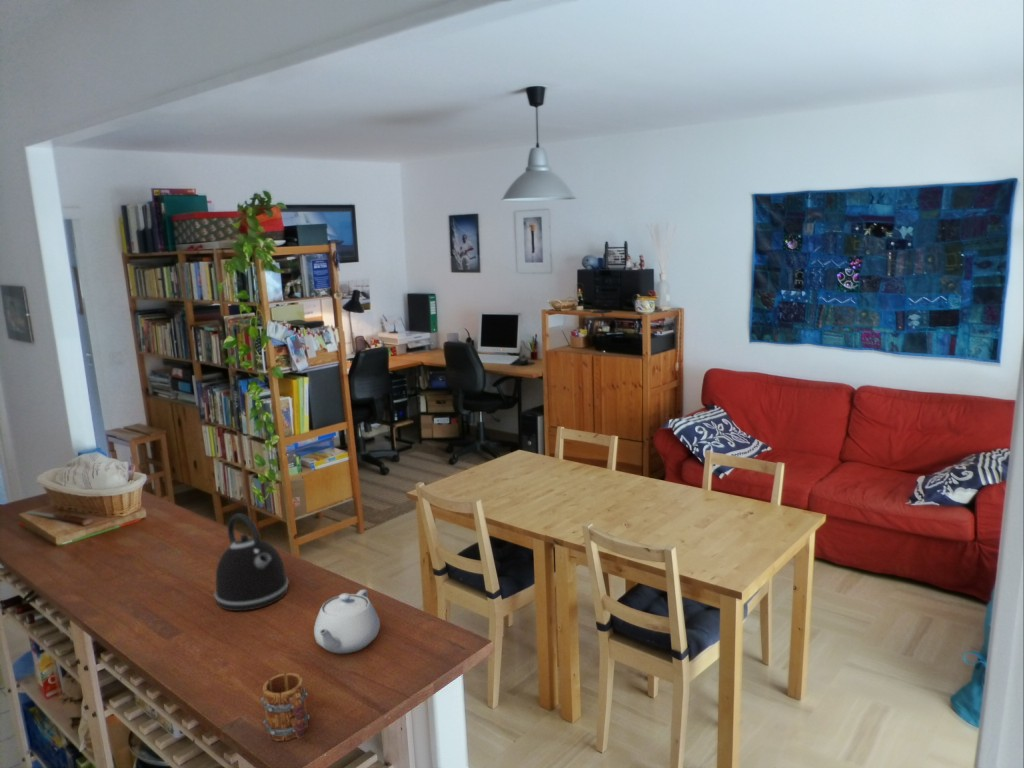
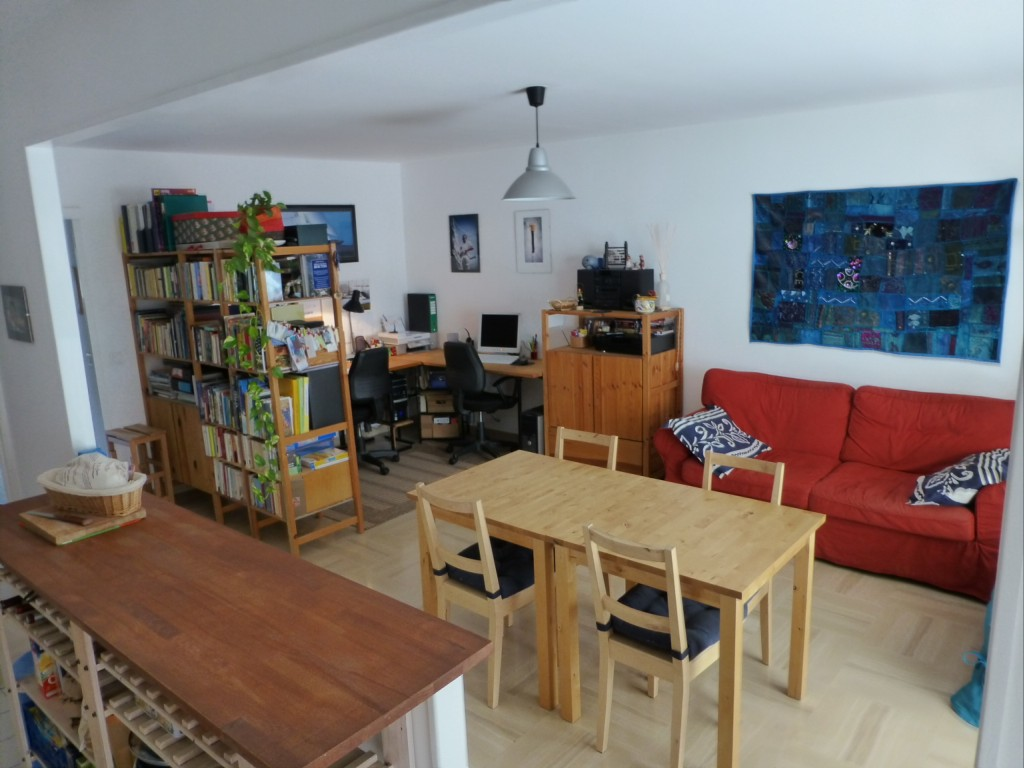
- mug (288, 707)
- teapot (346, 620)
- kettle (248, 555)
